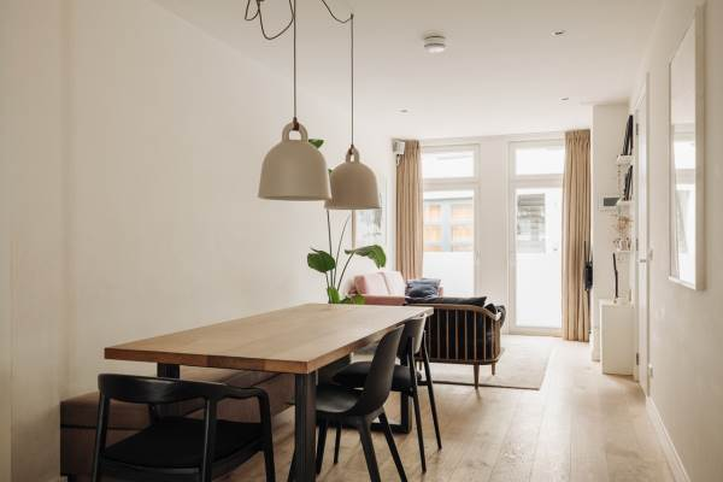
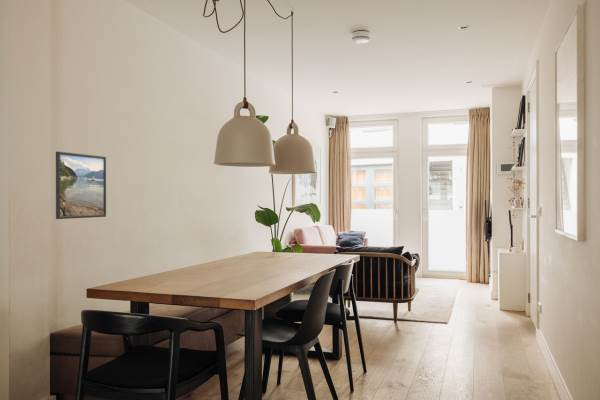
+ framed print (82, 186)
